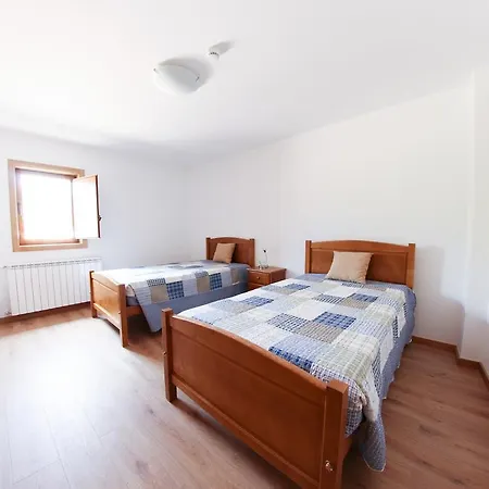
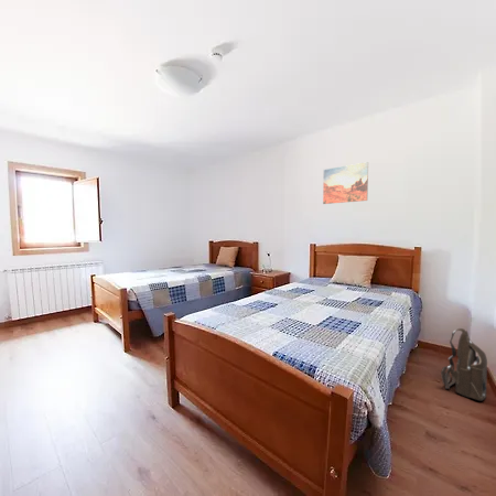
+ shoulder bag (464, 362)
+ wall art (344, 184)
